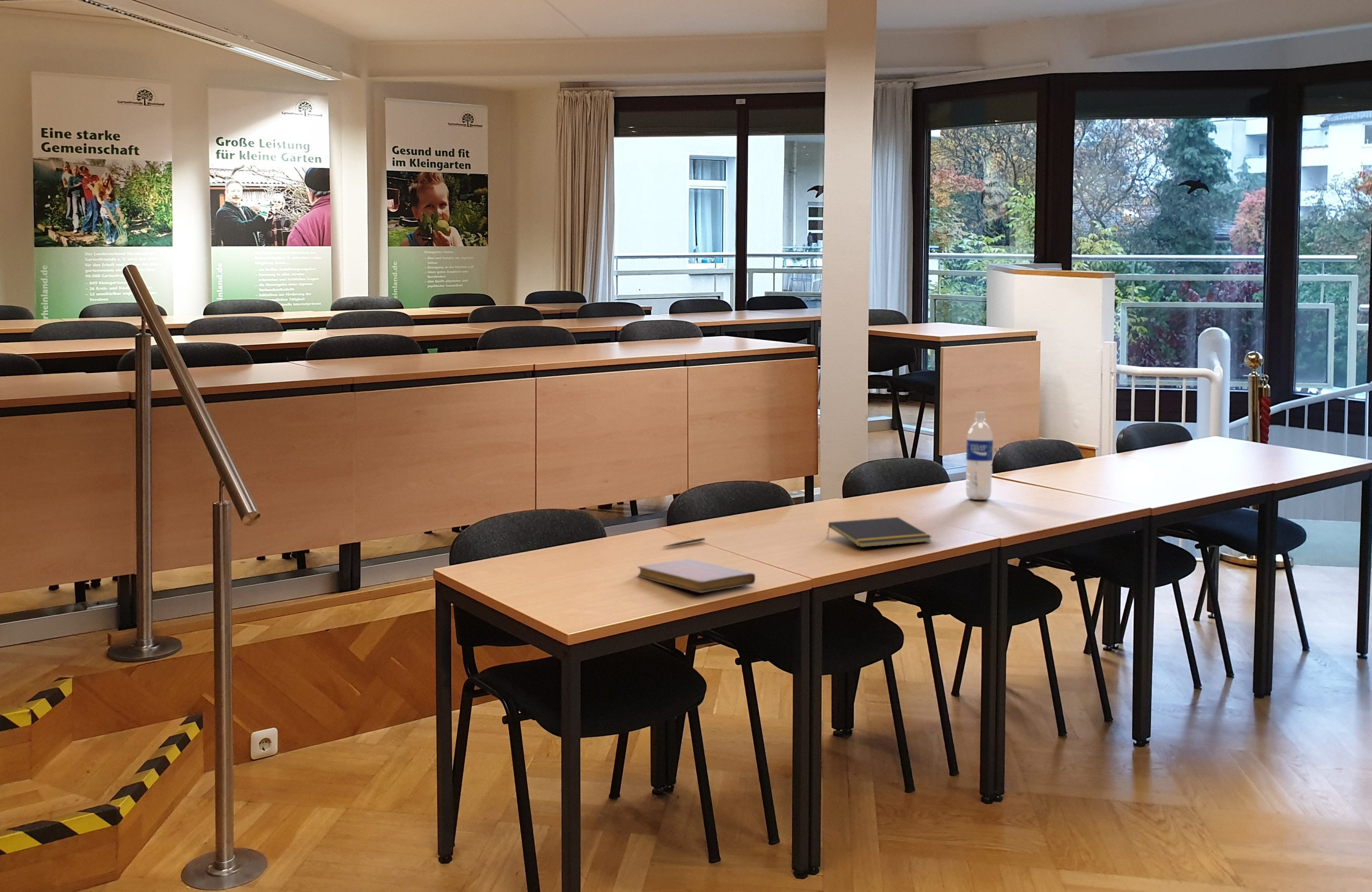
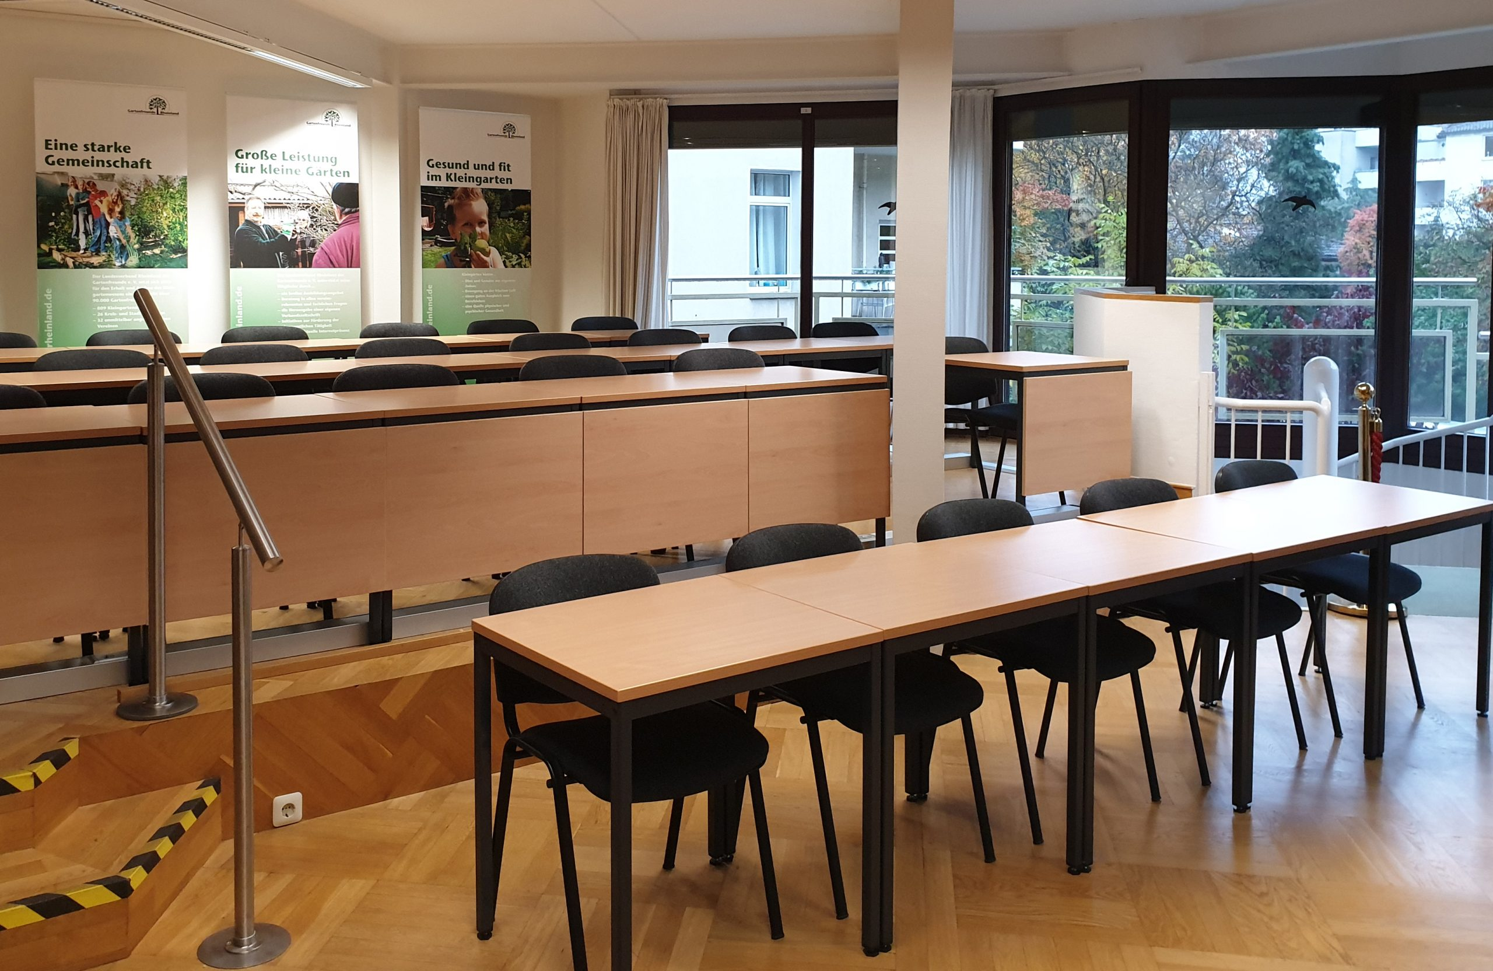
- notepad (879, 531)
- water bottle (979, 456)
- notebook (695, 575)
- pen (683, 542)
